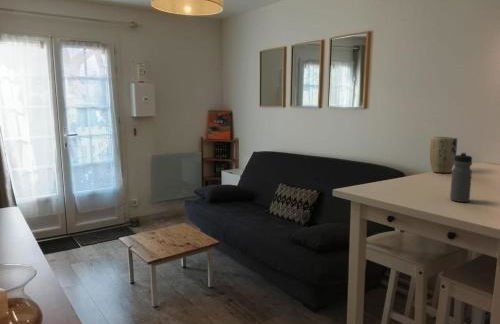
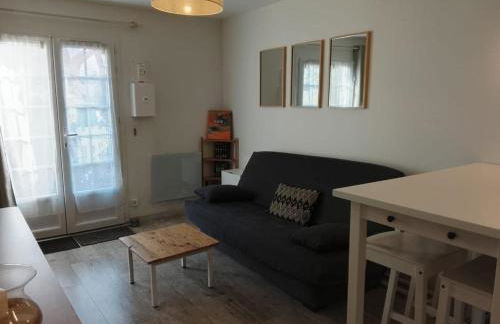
- plant pot (442, 154)
- water bottle (461, 176)
